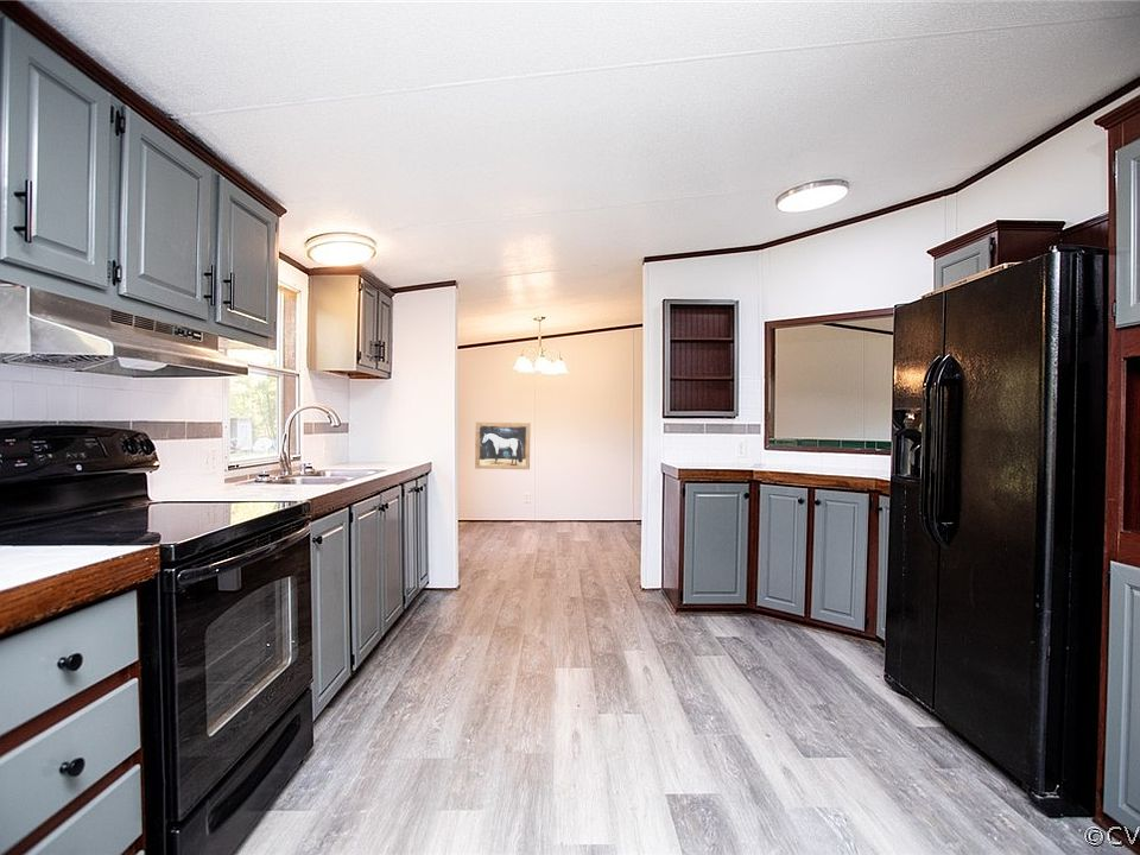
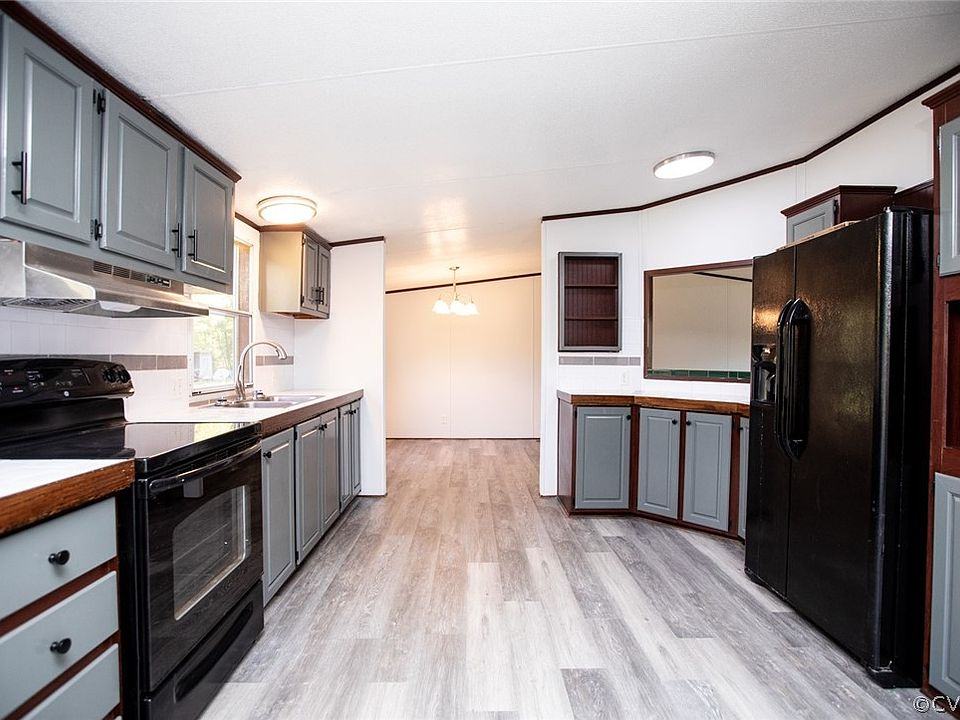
- wall art (502, 445)
